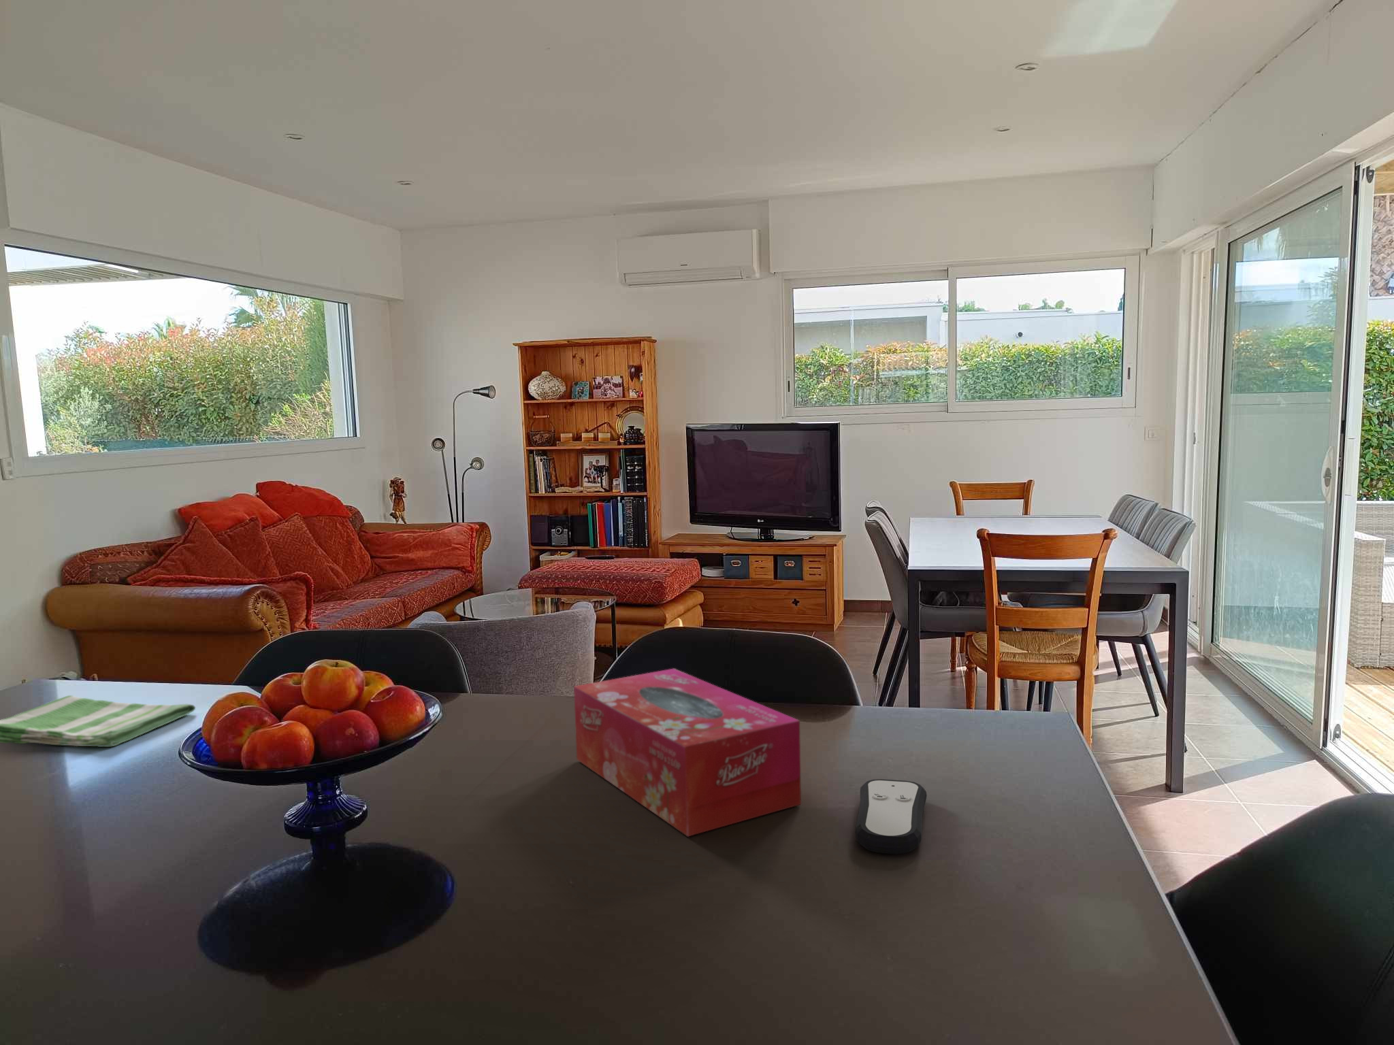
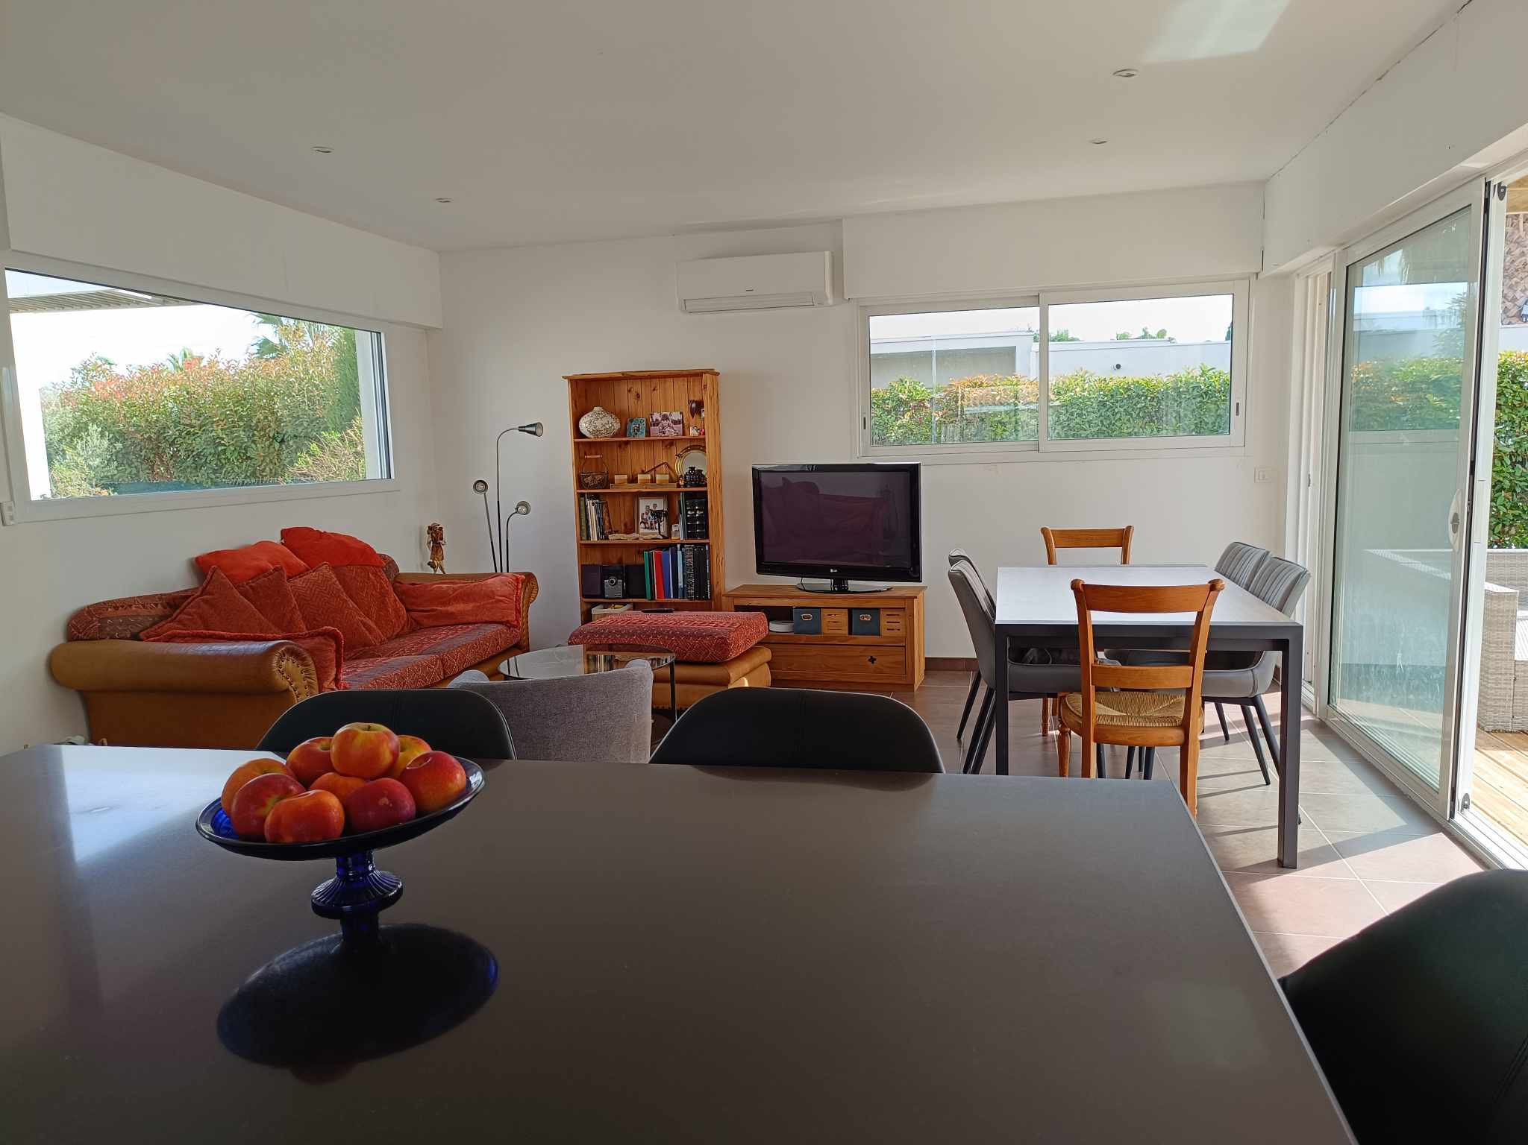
- tissue box (679, 741)
- remote control (890, 813)
- dish towel (89, 719)
